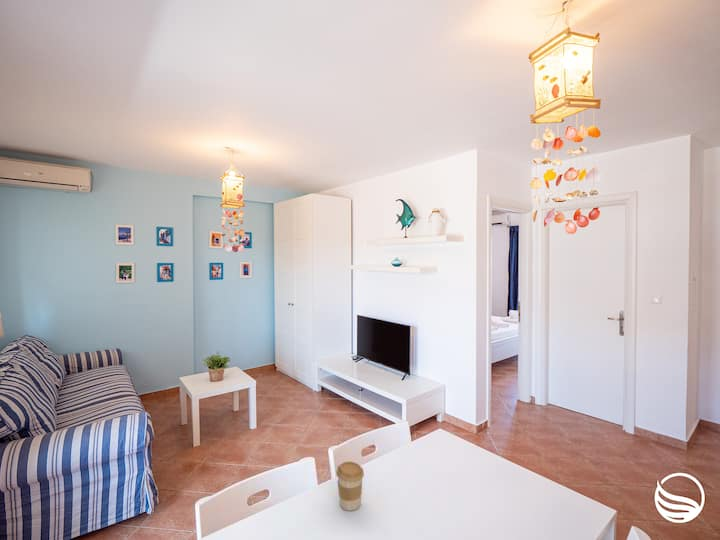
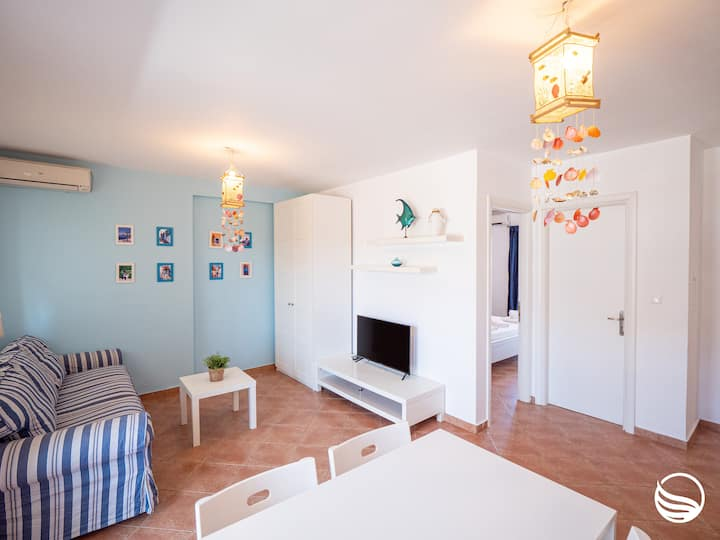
- coffee cup (350, 484)
